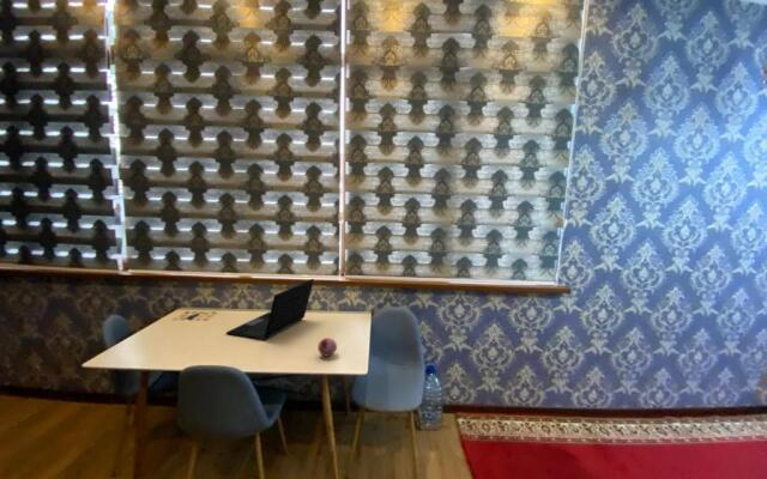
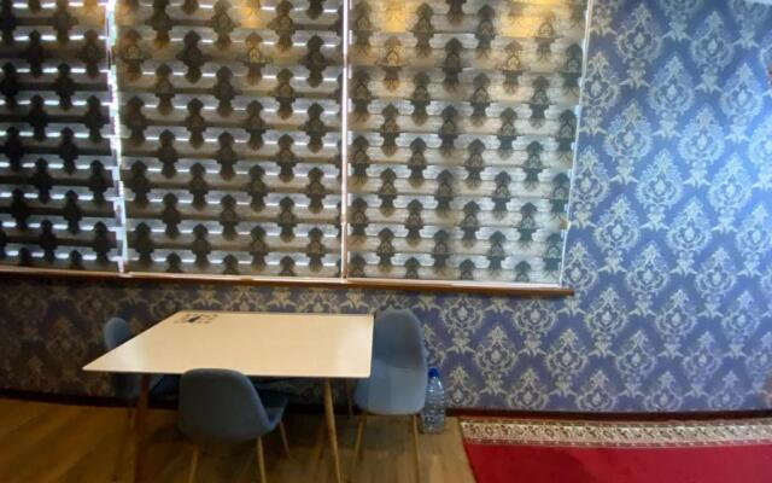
- fruit (327, 346)
- laptop (272, 305)
